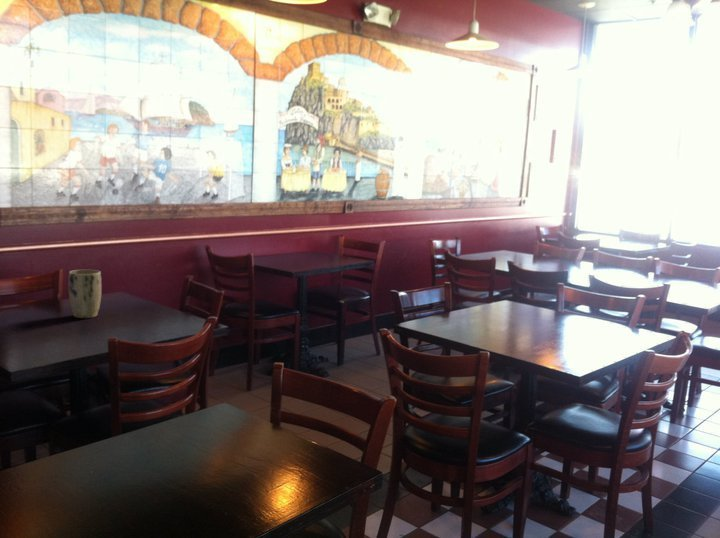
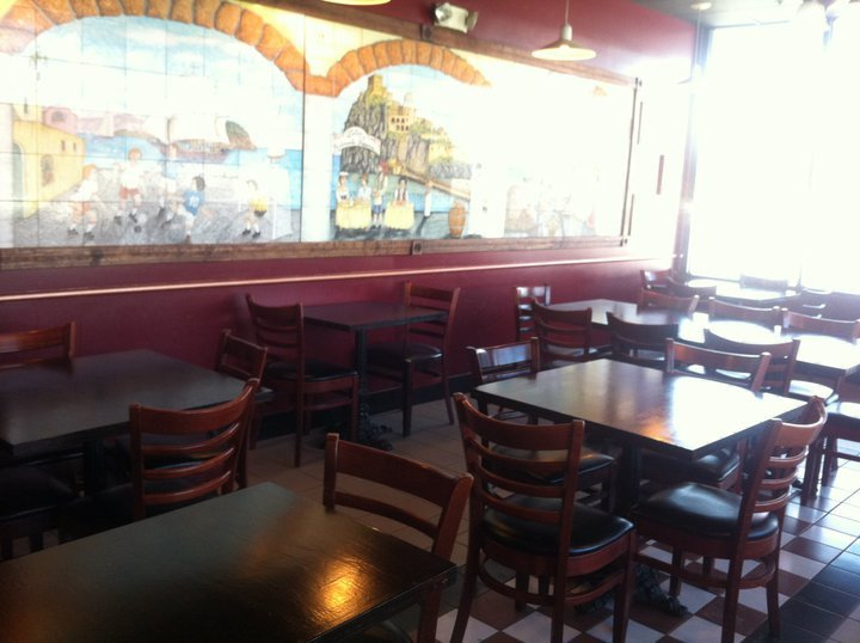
- plant pot (85, 293)
